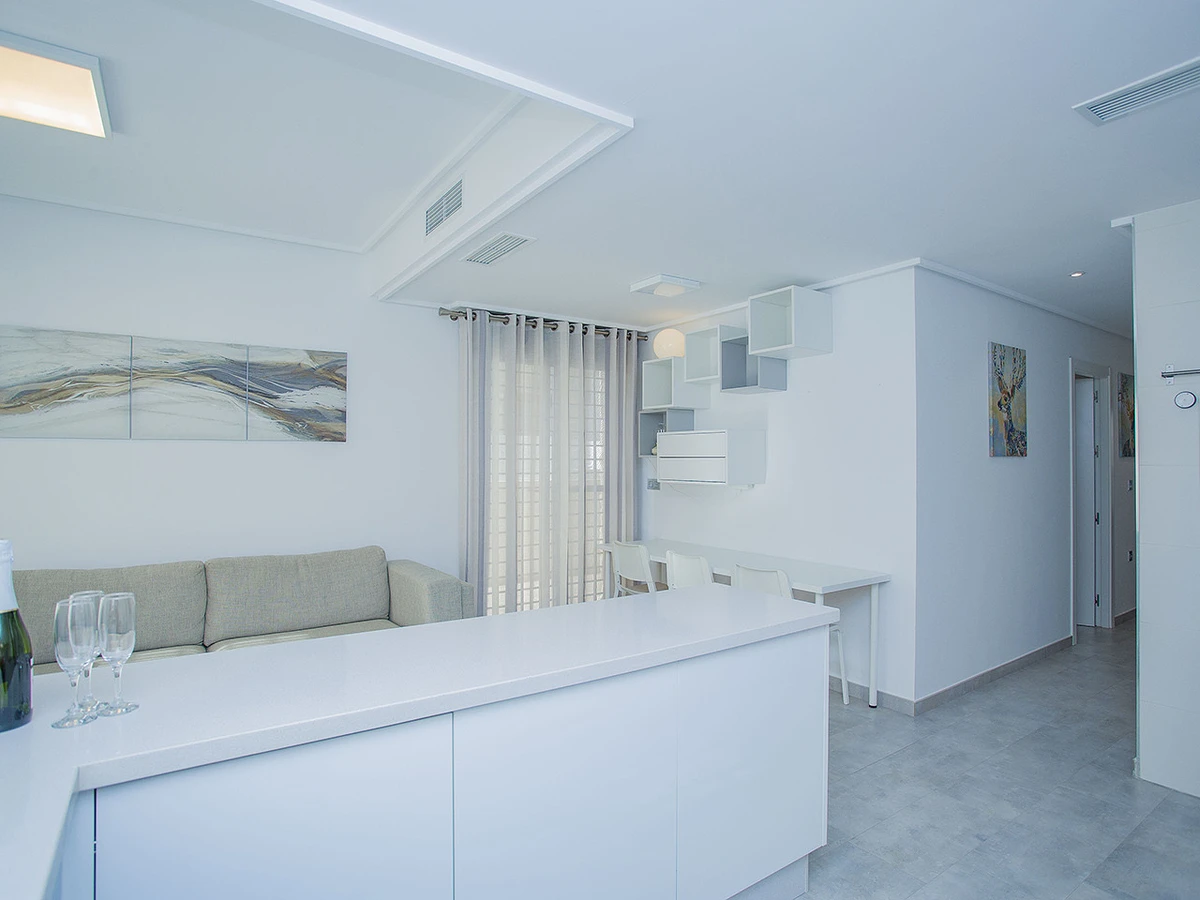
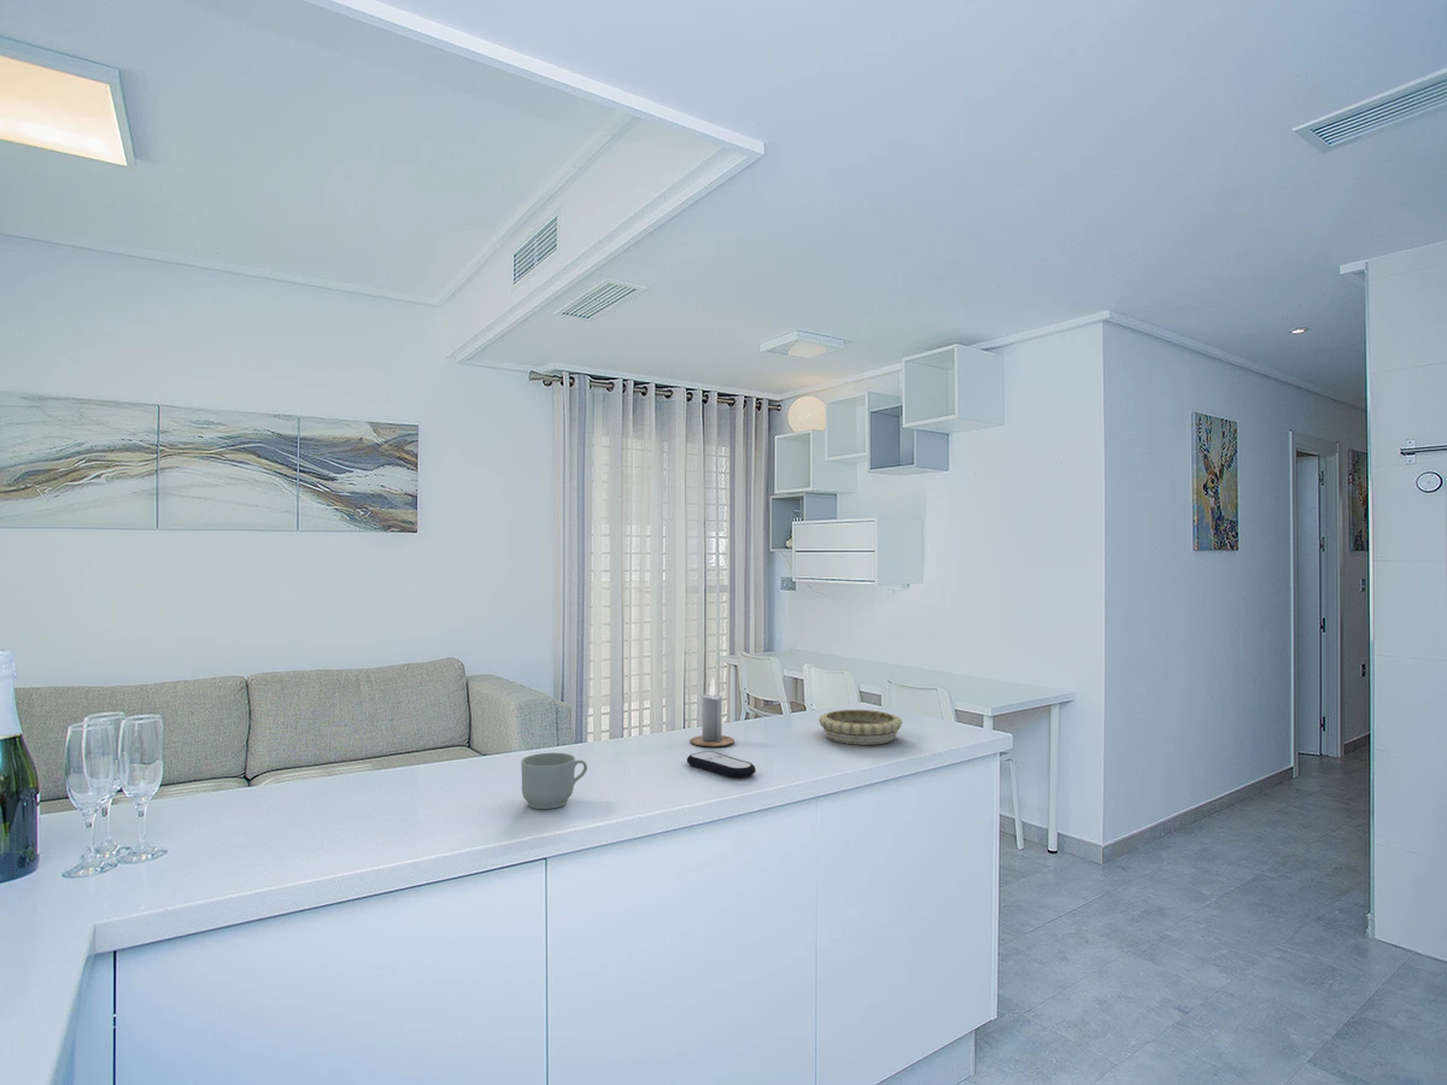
+ decorative bowl (860, 726)
+ mug (555, 779)
+ remote control (721, 763)
+ candle (711, 709)
